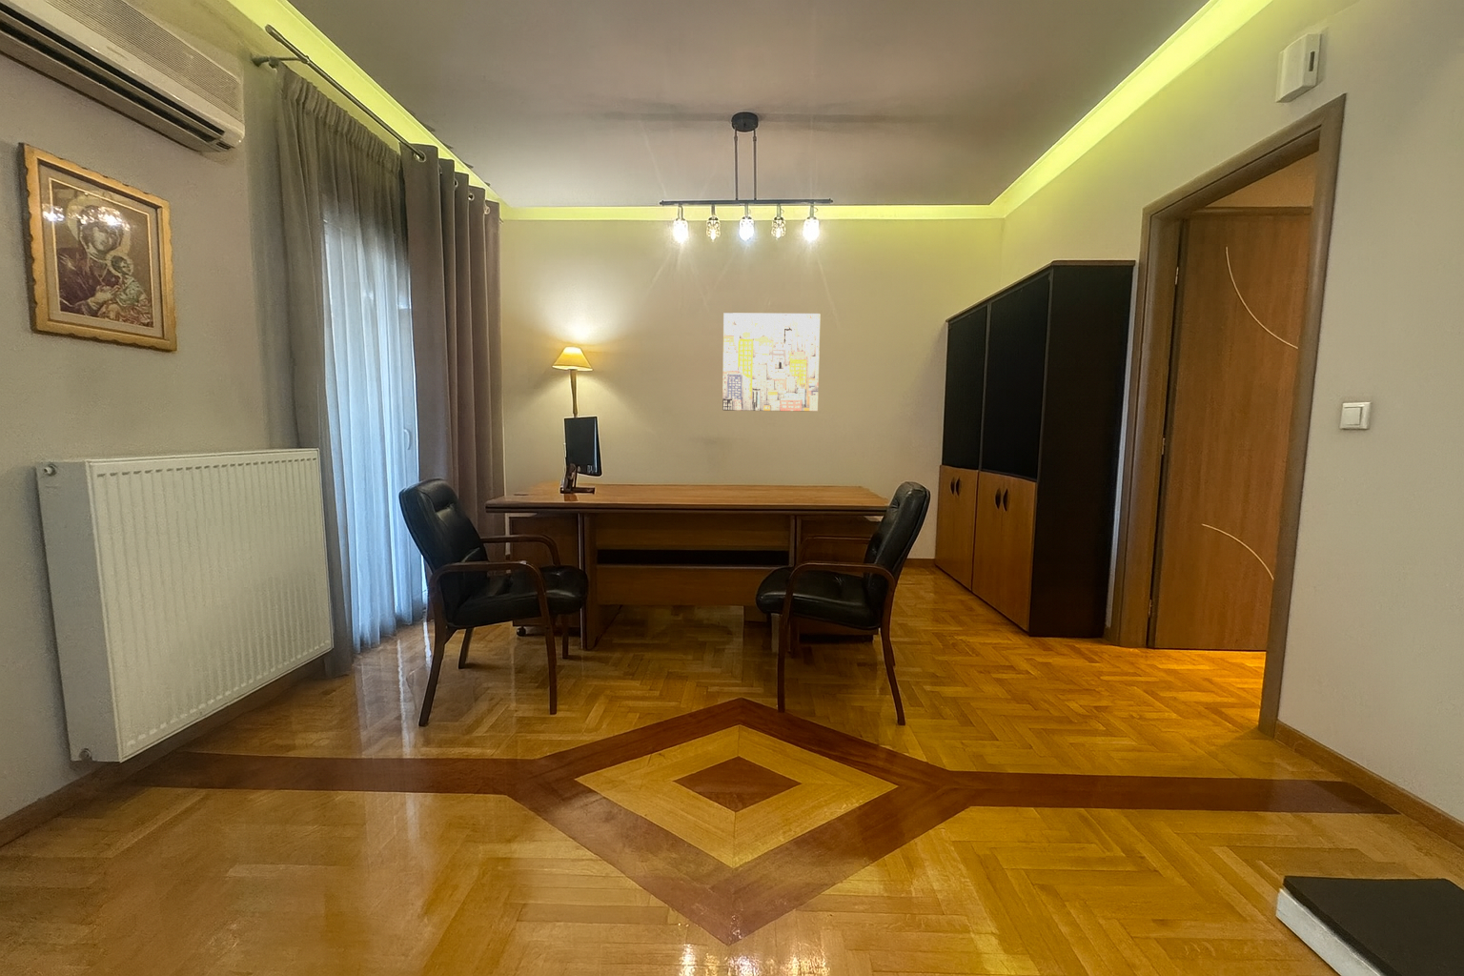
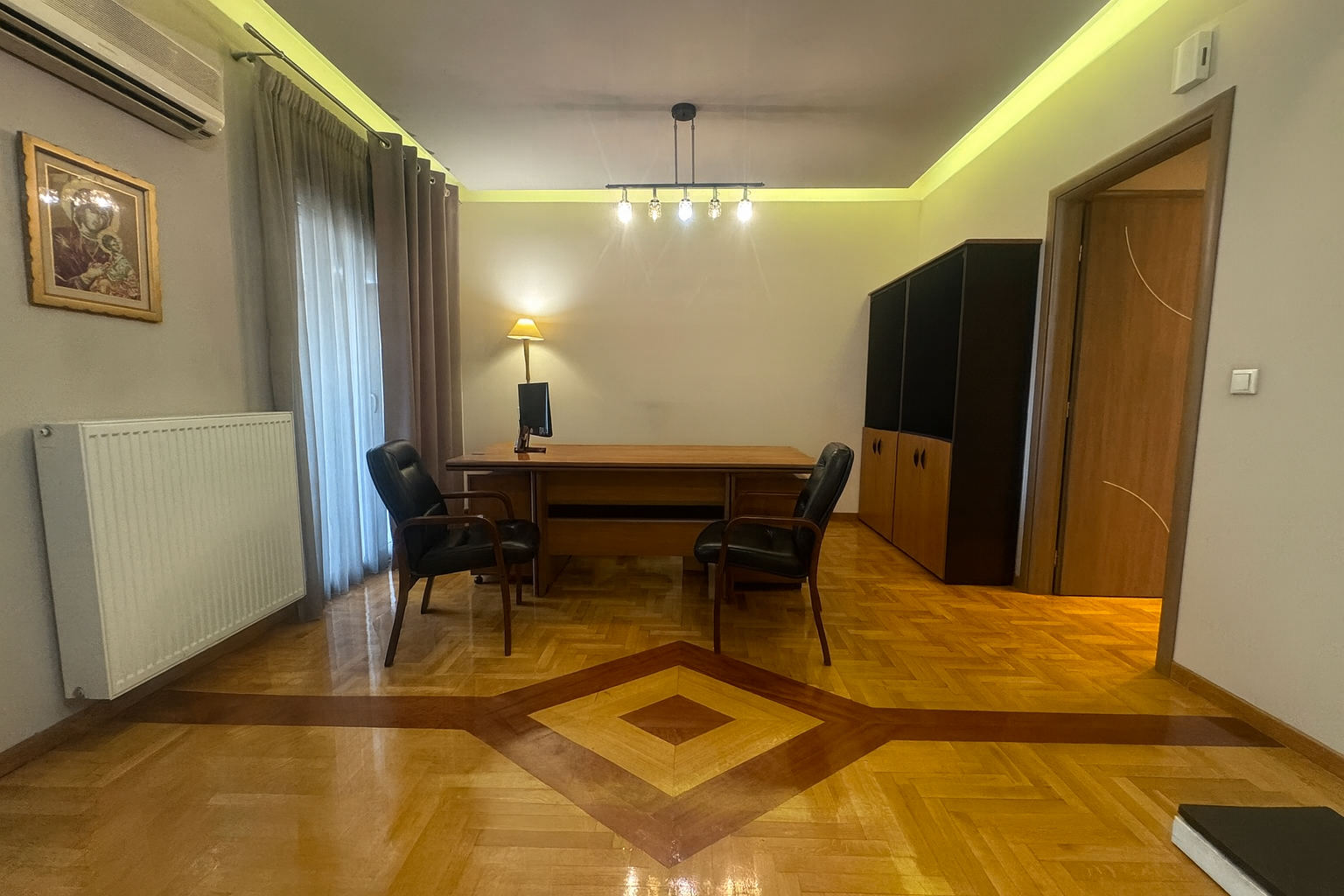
- wall art (770, 362)
